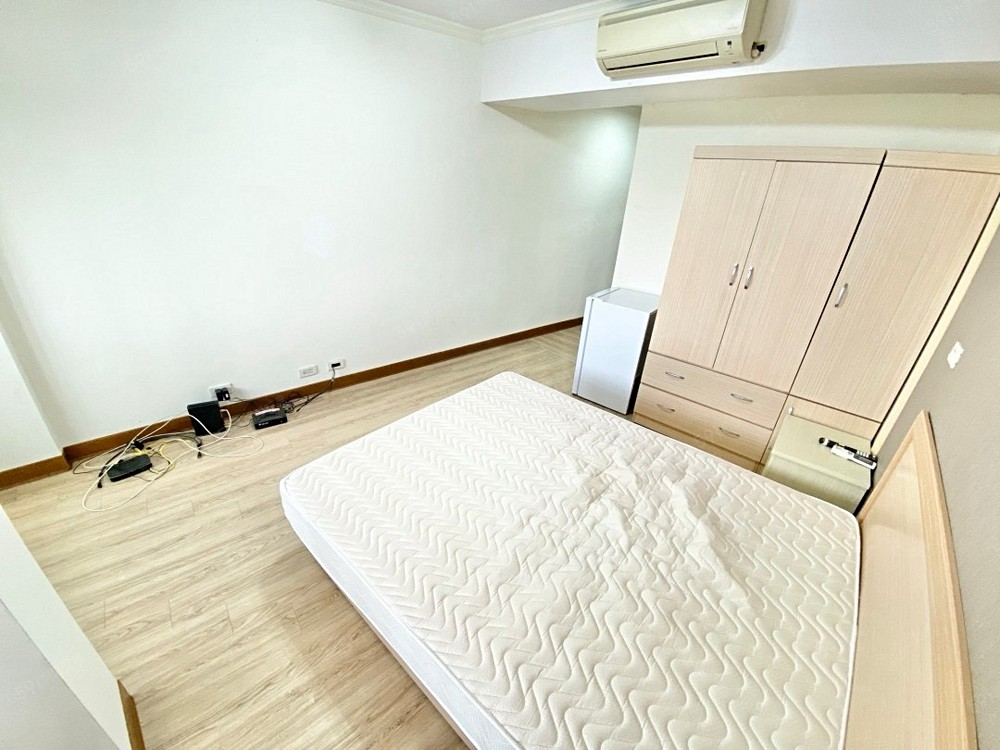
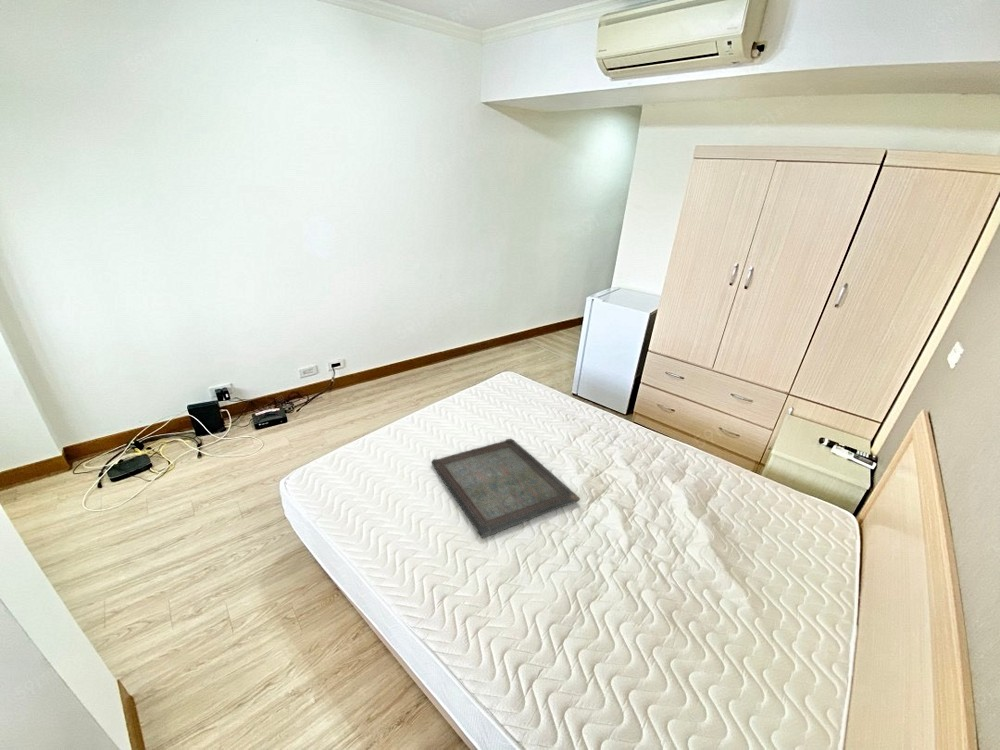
+ serving tray (501, 479)
